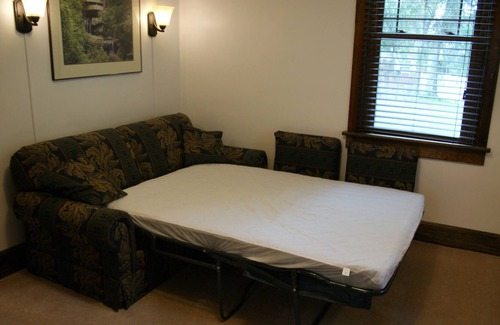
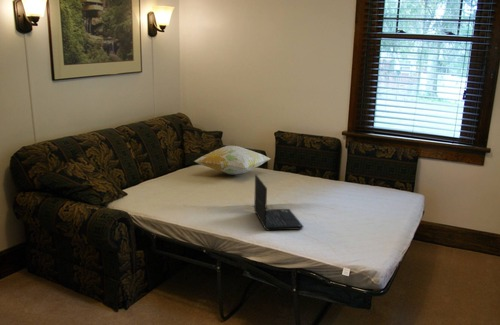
+ laptop (278, 209)
+ decorative pillow (233, 160)
